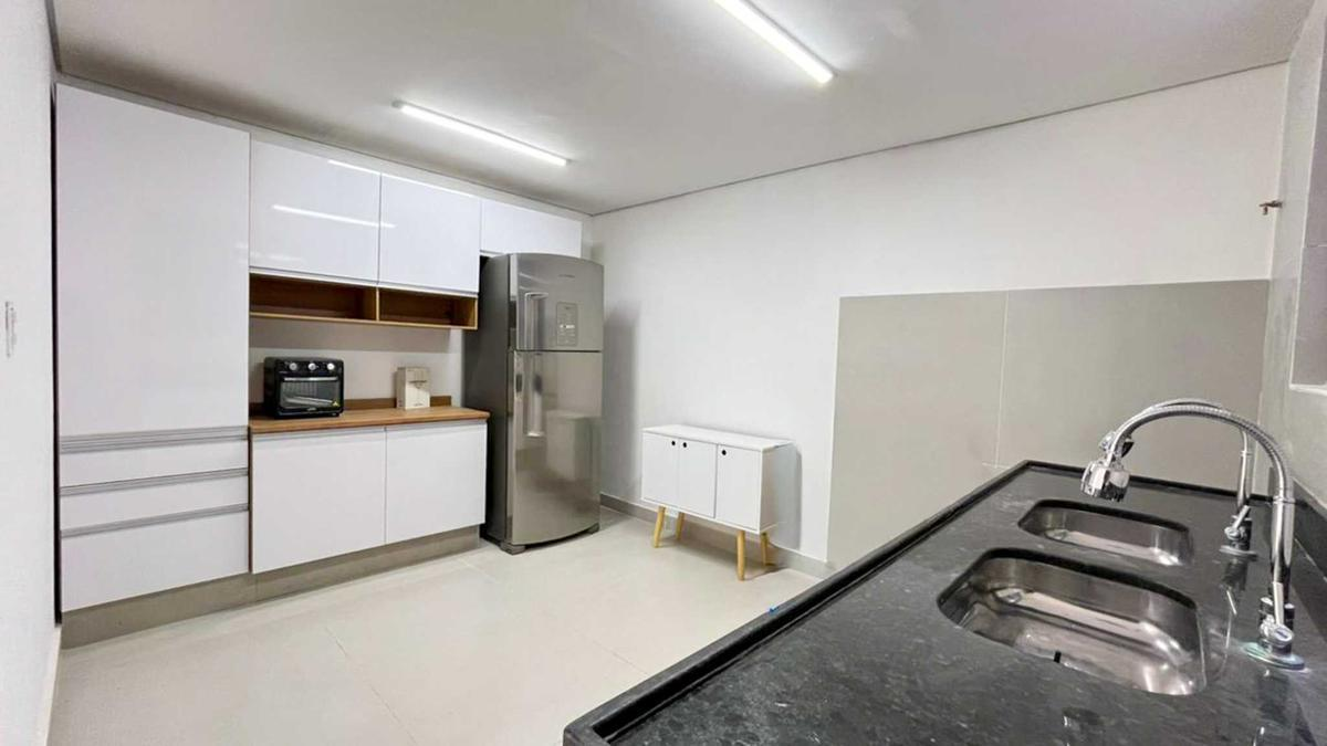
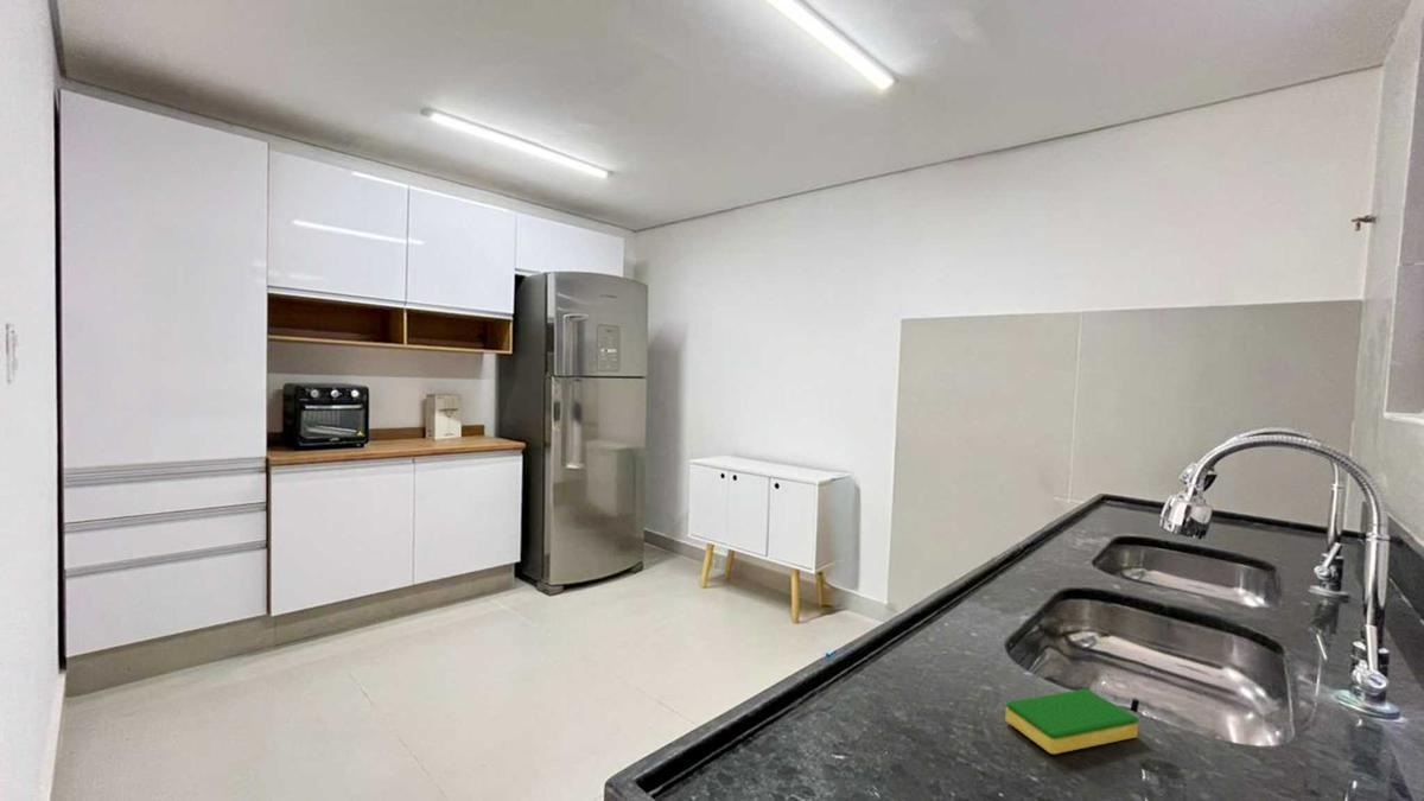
+ dish sponge (1070, 719)
